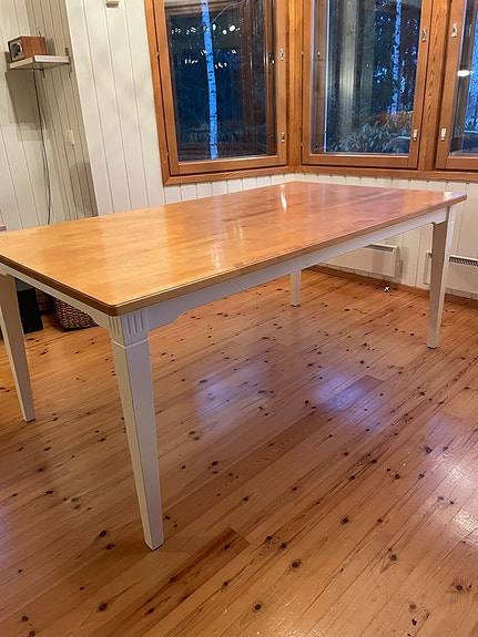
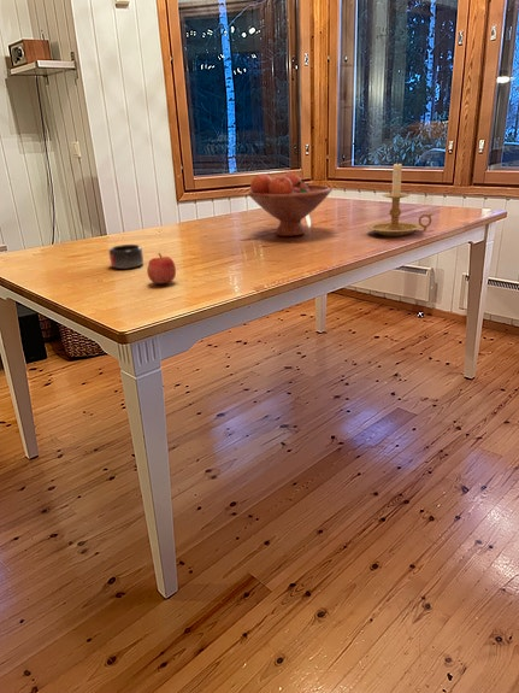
+ fruit bowl (289, 202)
+ apple (160, 268)
+ mug (124, 256)
+ candle holder (395, 198)
